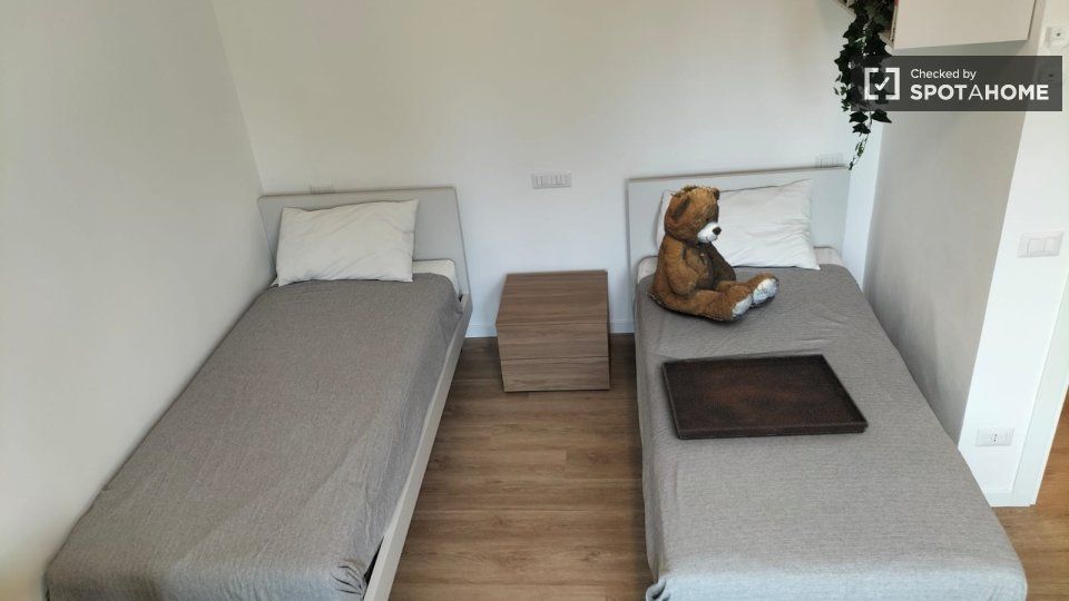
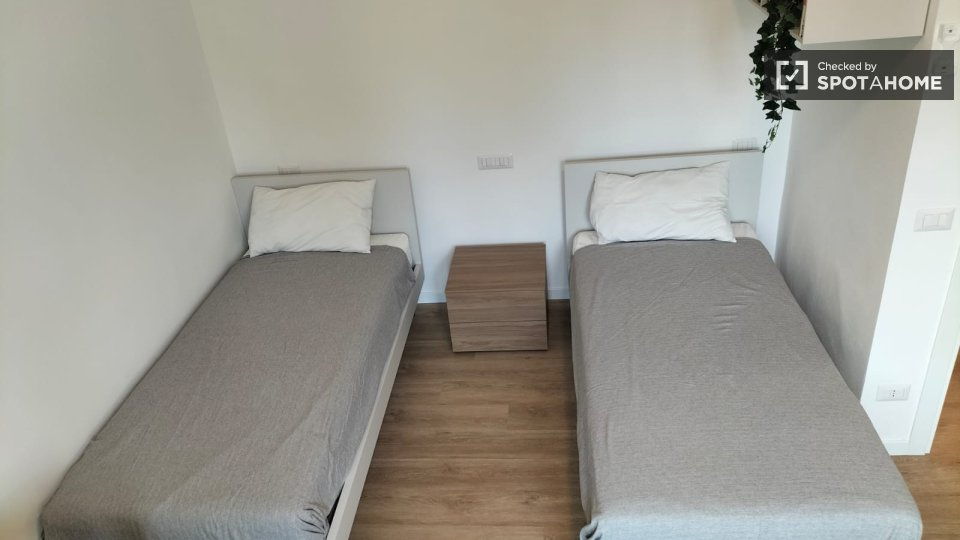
- serving tray (755, 394)
- teddy bear (715, 253)
